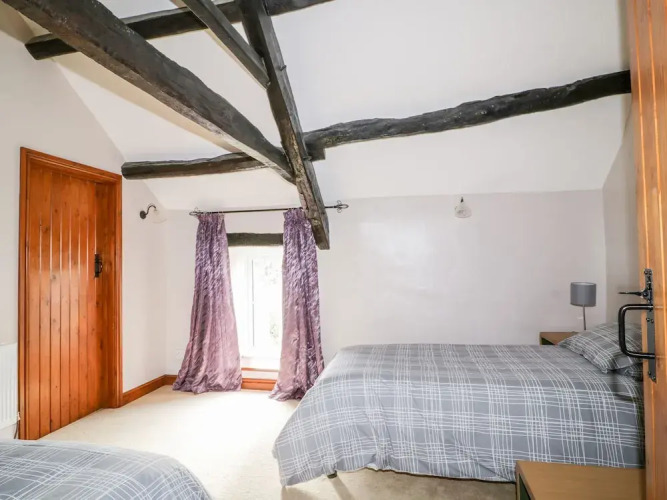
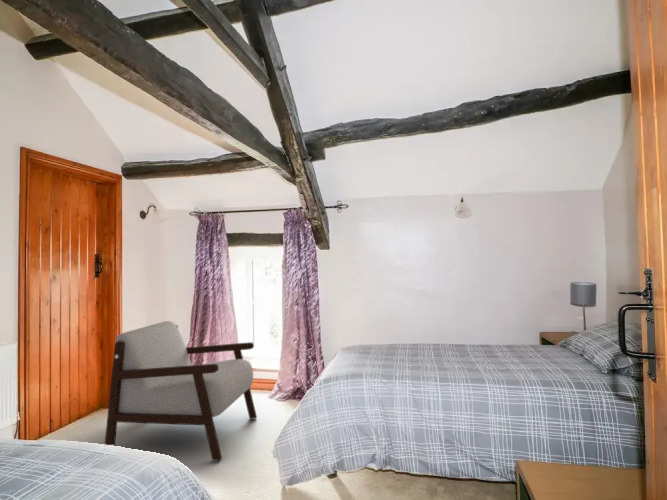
+ armchair (187, 380)
